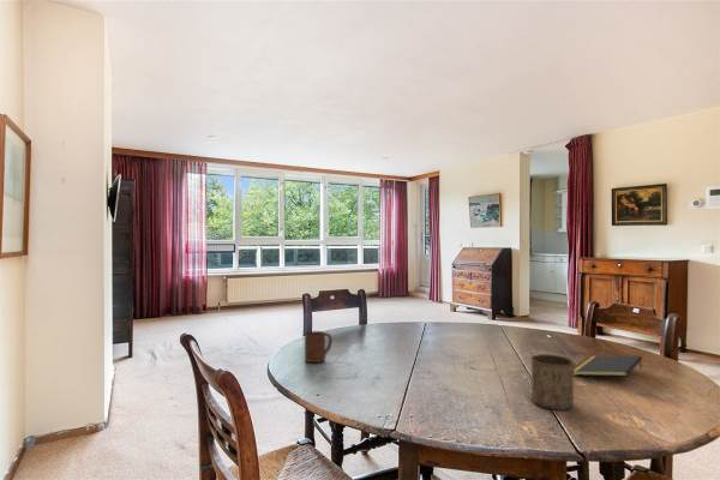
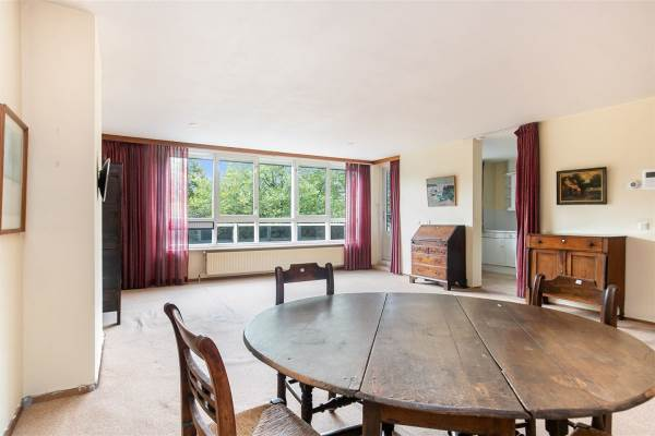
- cup (317, 346)
- cup (552, 380)
- notepad (606, 365)
